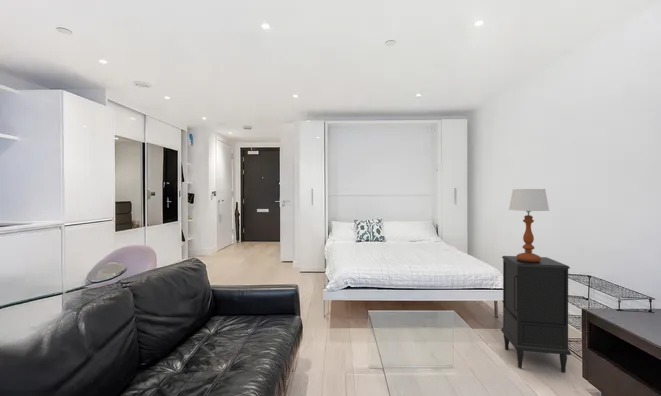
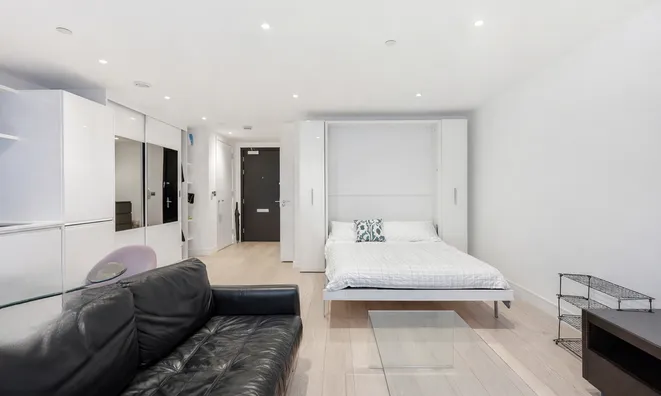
- table lamp (528, 224)
- nightstand (532, 309)
